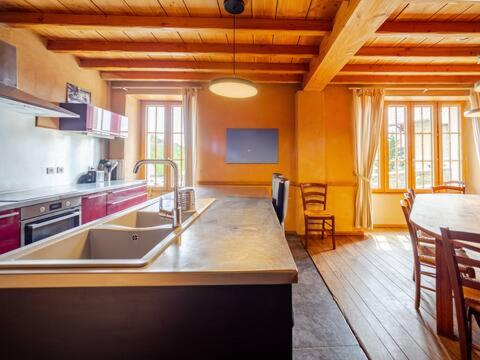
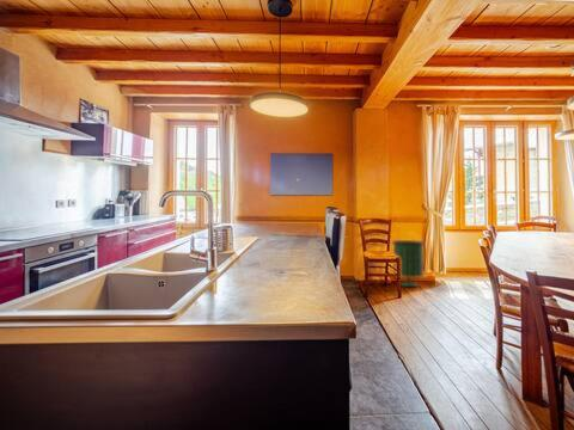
+ trash can (408, 263)
